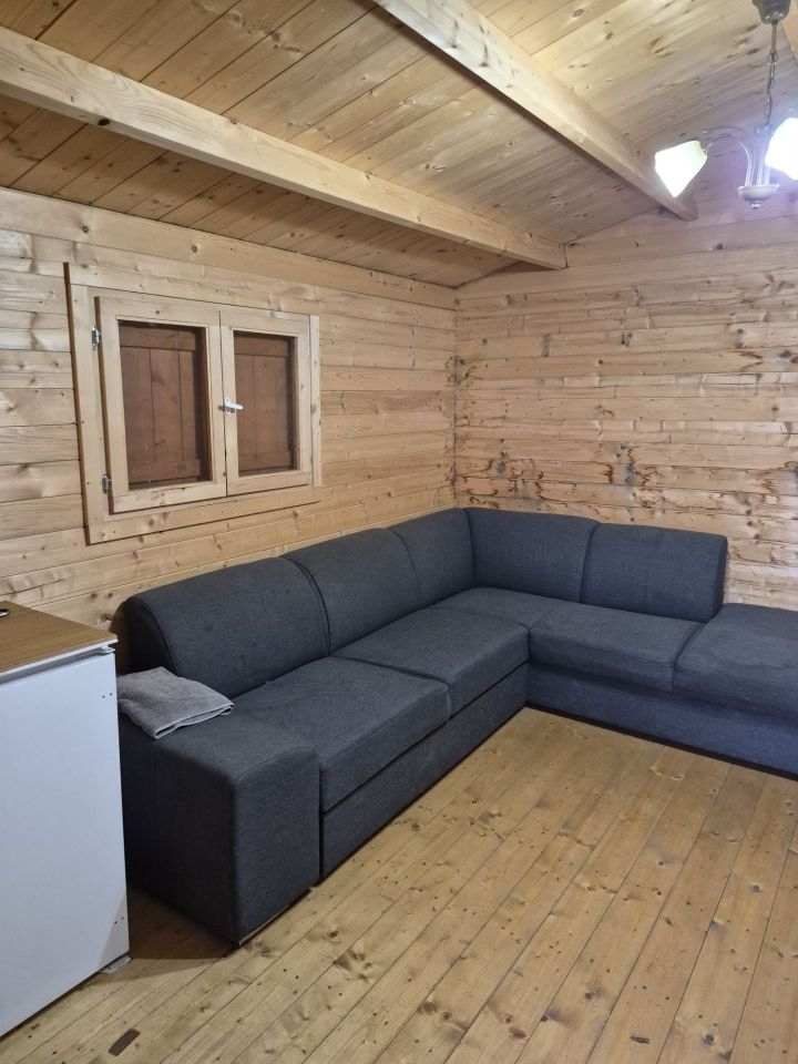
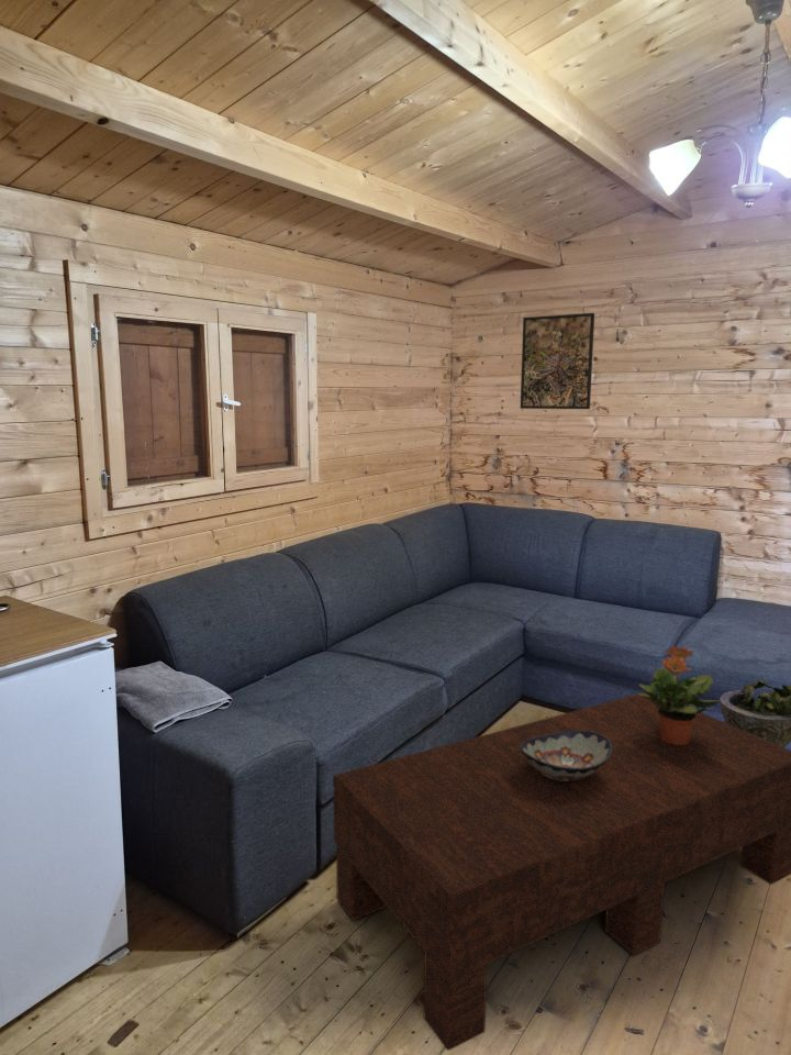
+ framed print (556, 362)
+ coffee table (573, 826)
+ decorative bowl (565, 758)
+ planter (758, 736)
+ potted plant (676, 695)
